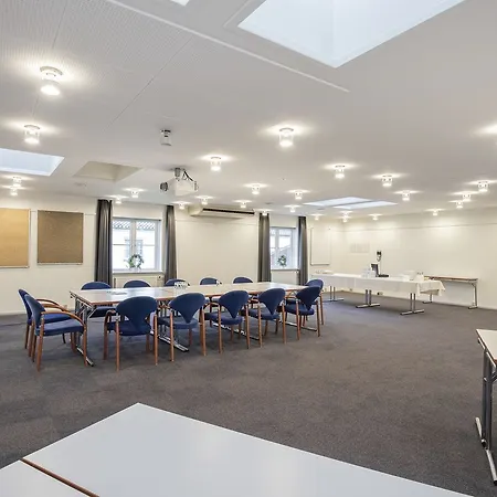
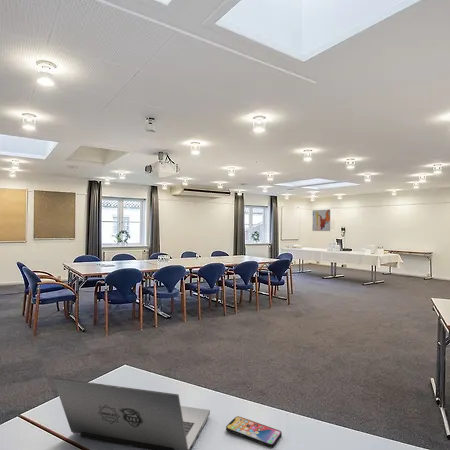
+ laptop (138, 398)
+ smartphone (253, 430)
+ wall art (321, 220)
